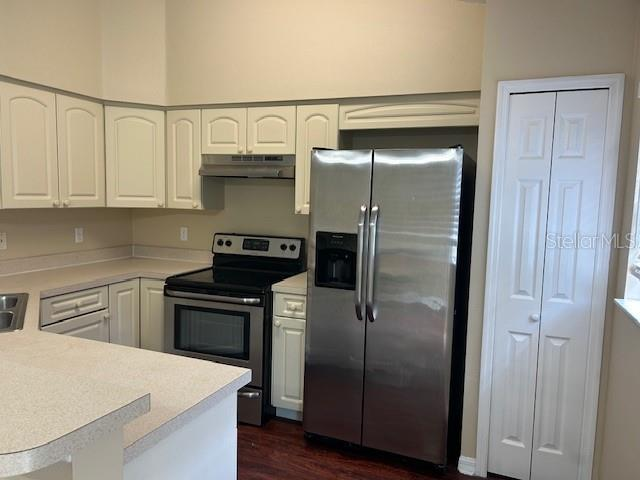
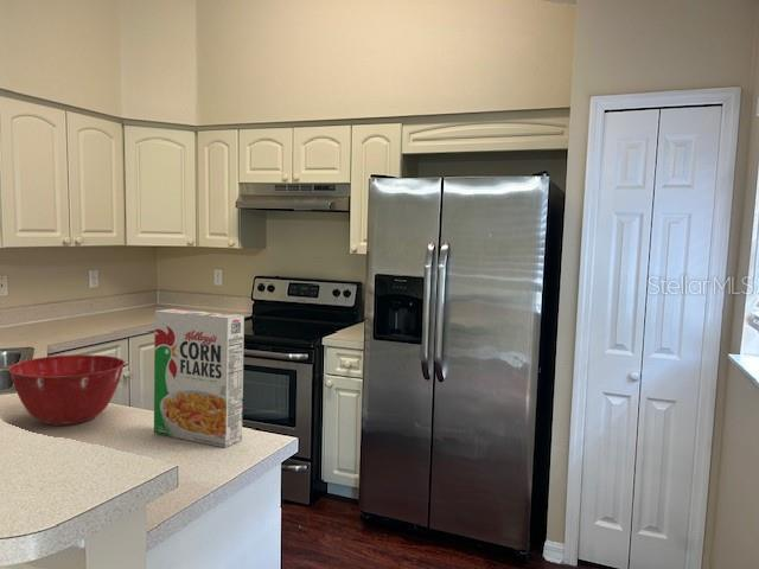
+ cereal box (198, 375)
+ mixing bowl (69, 390)
